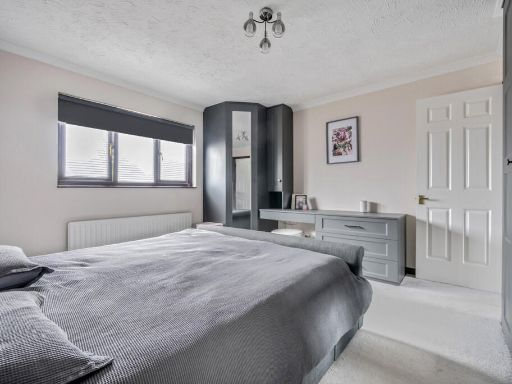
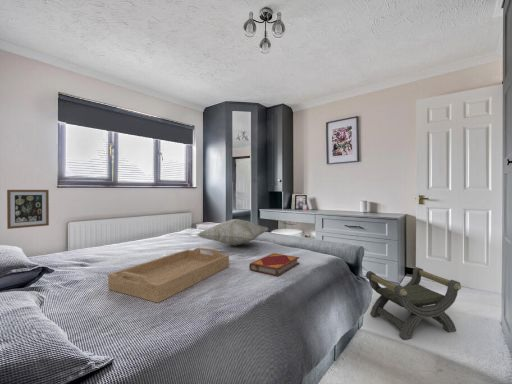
+ decorative pillow (235, 231)
+ hardback book (275, 263)
+ serving tray (176, 267)
+ wall art (28, 208)
+ stool (410, 299)
